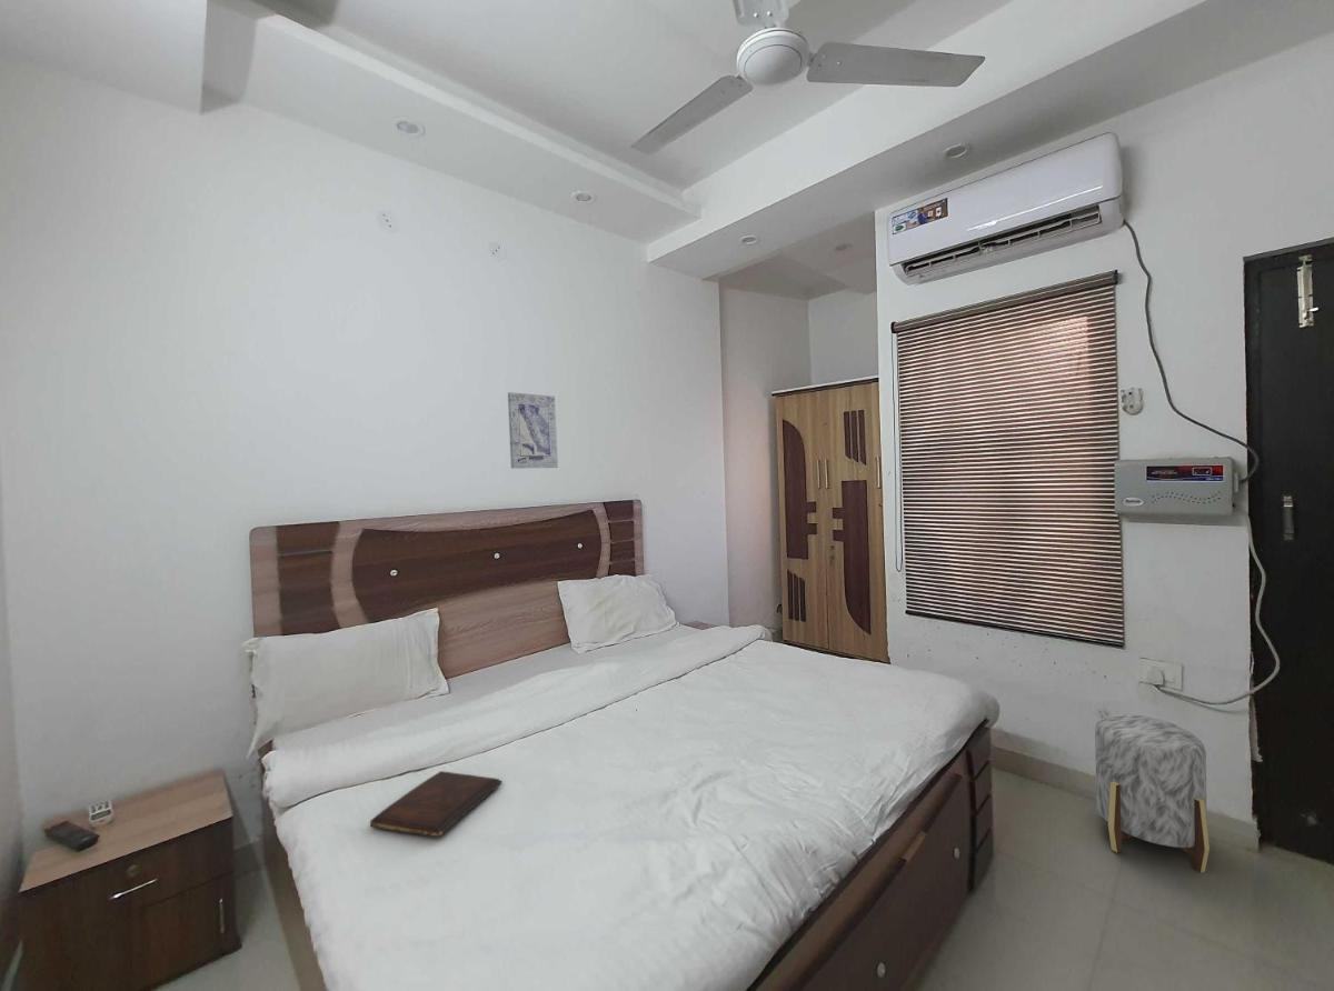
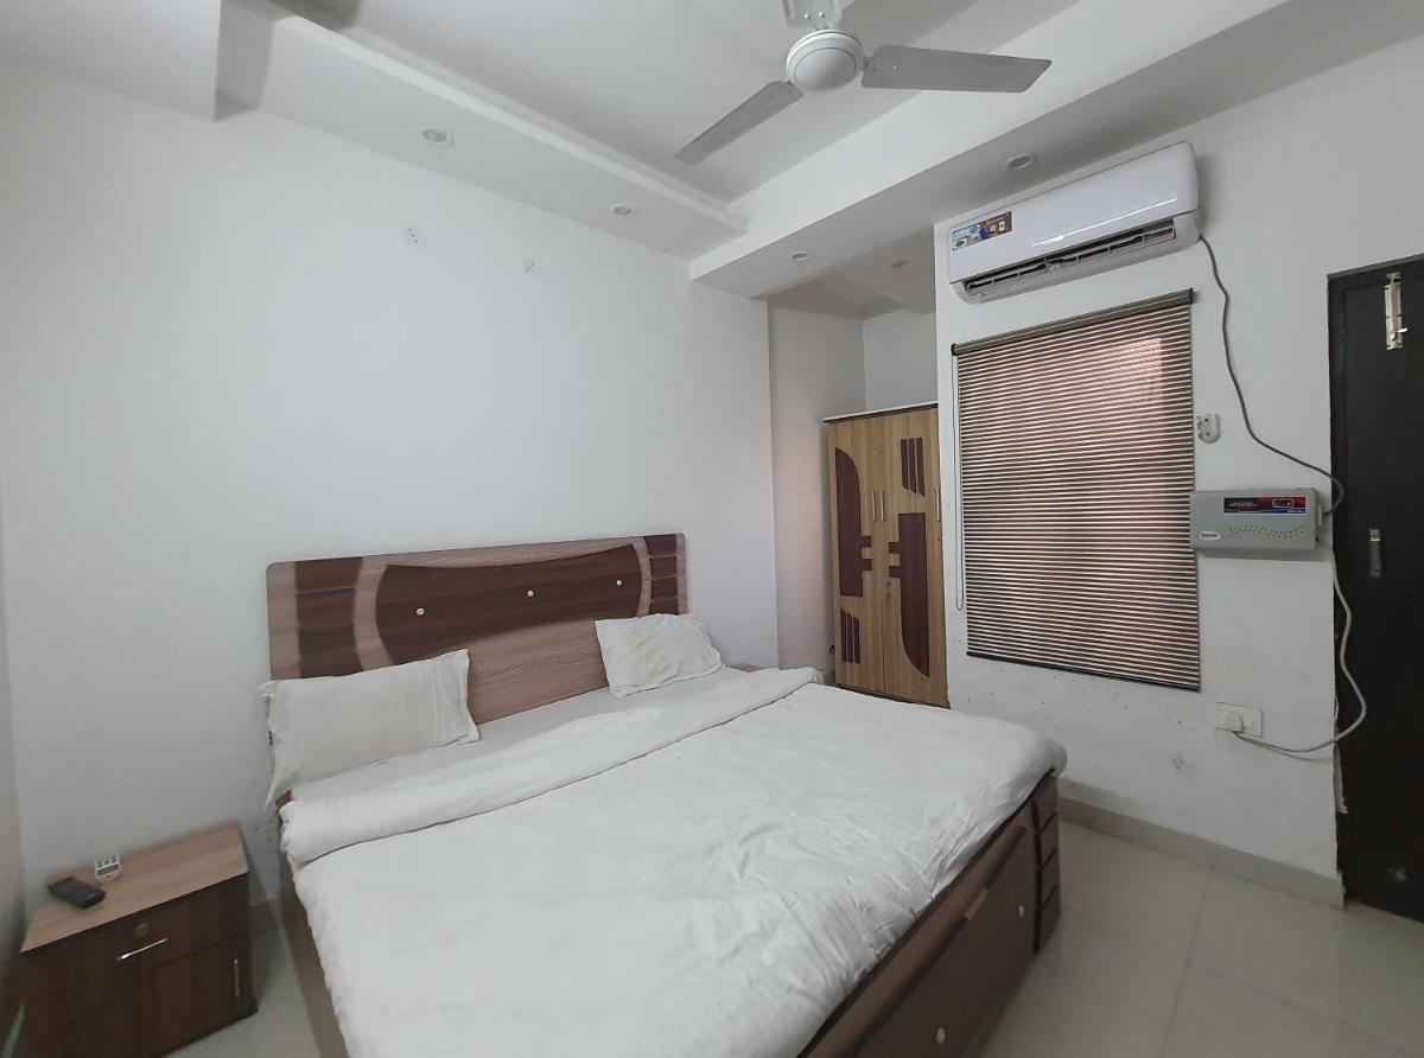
- wall art (532, 431)
- book (439, 800)
- stool (1147, 782)
